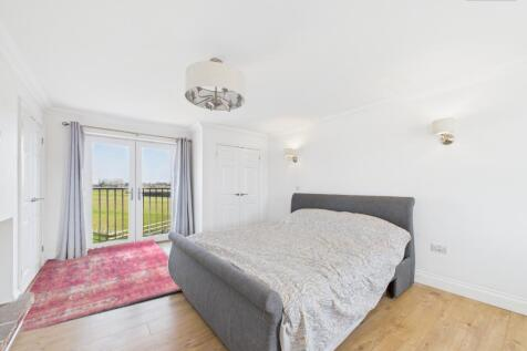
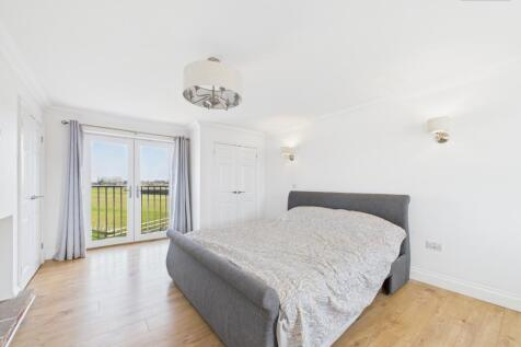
- rug (110, 267)
